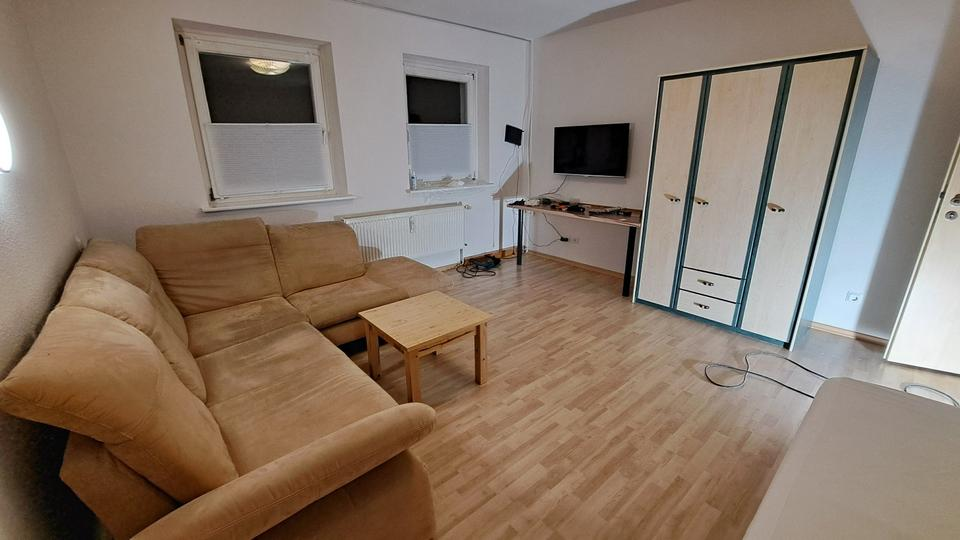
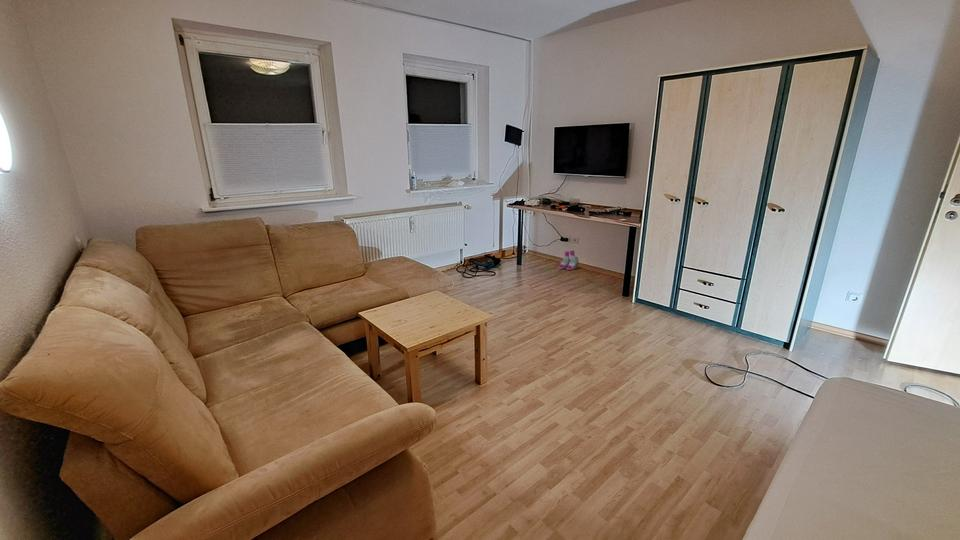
+ boots (568, 259)
